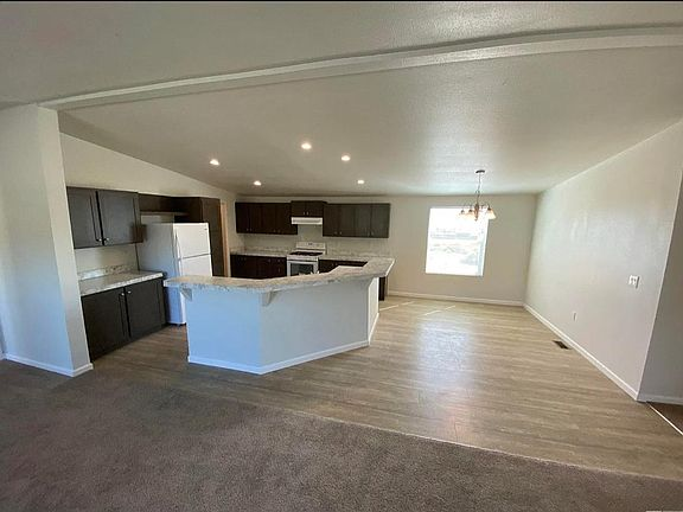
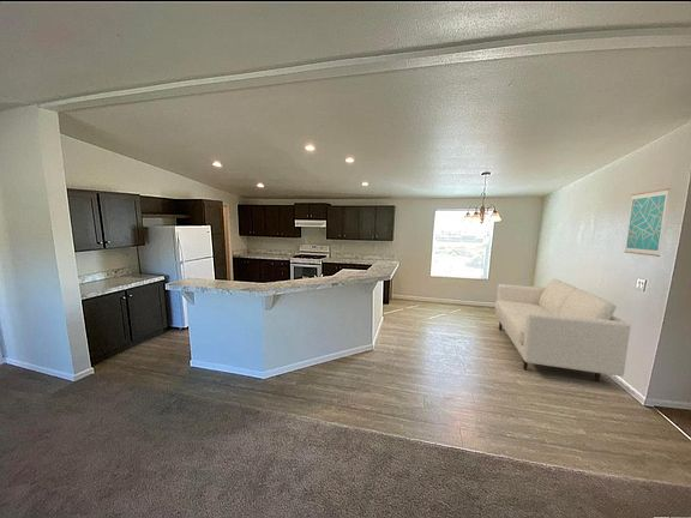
+ wall art (644, 223)
+ sofa (543, 318)
